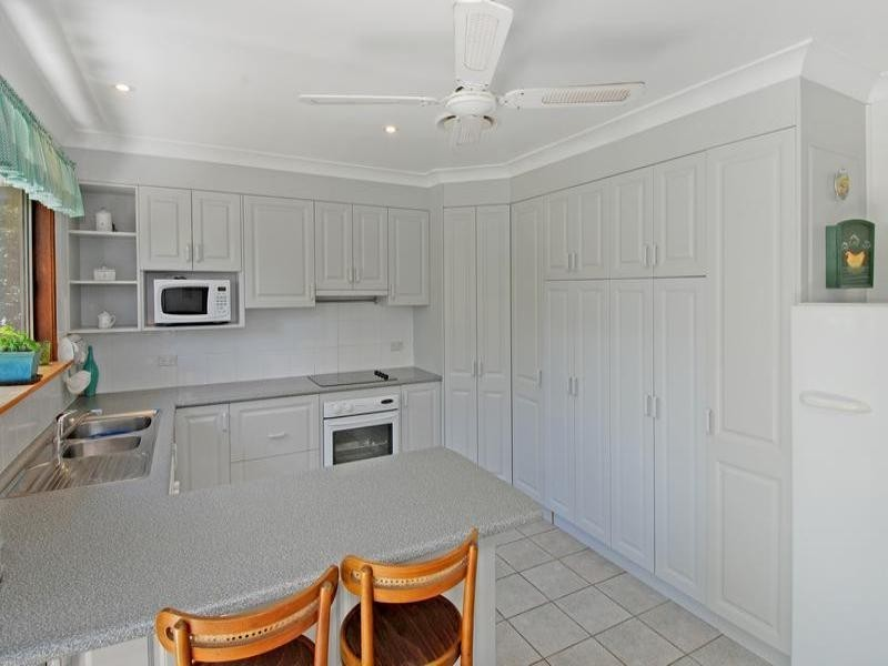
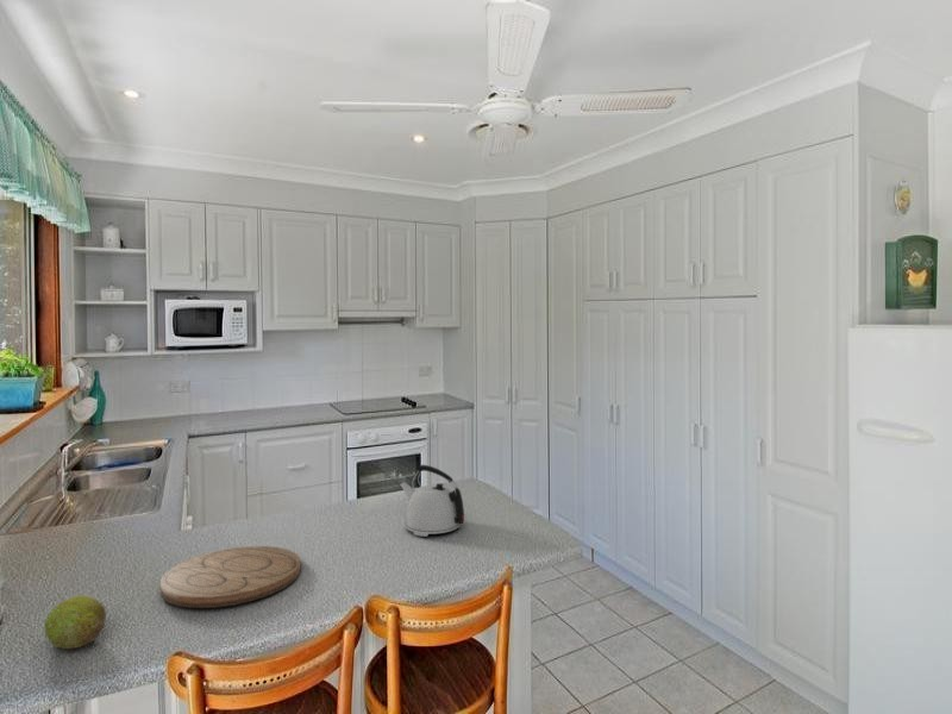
+ fruit (73, 619)
+ cutting board (233, 572)
+ kettle (431, 496)
